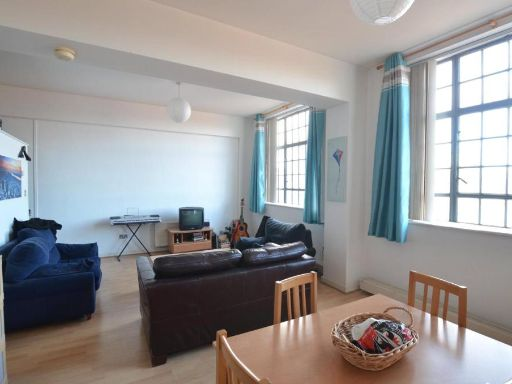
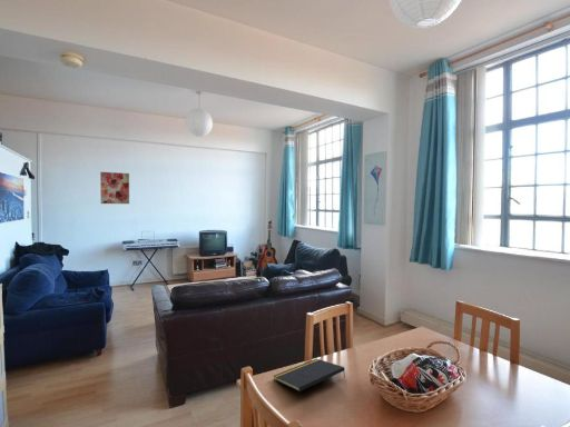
+ notepad (308, 373)
+ wall art (115, 188)
